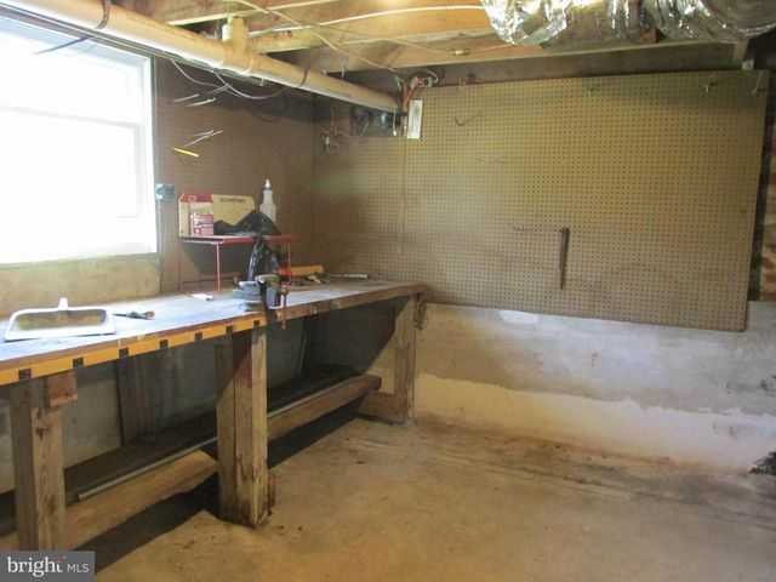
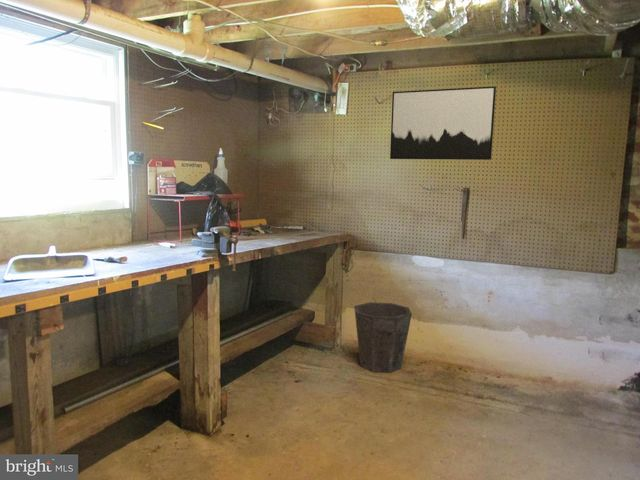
+ waste bin (381, 337)
+ wall art (440, 124)
